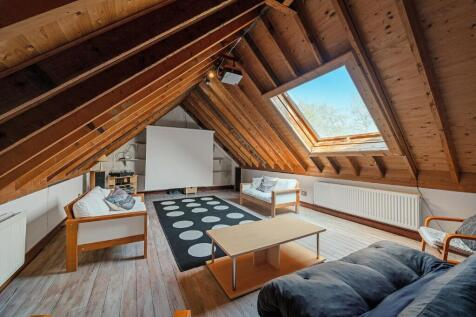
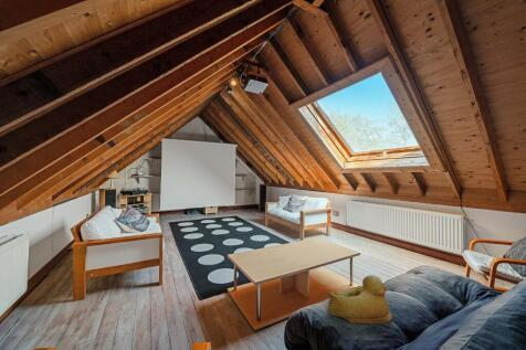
+ rubber duck (359, 295)
